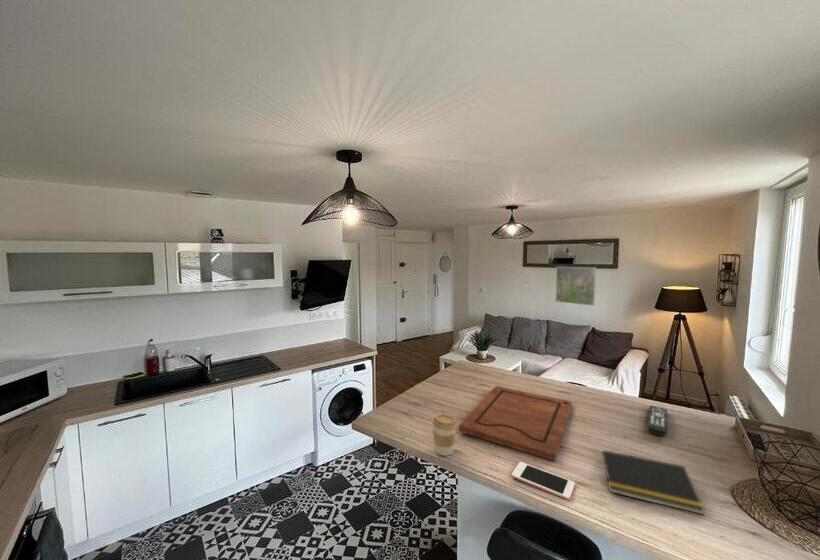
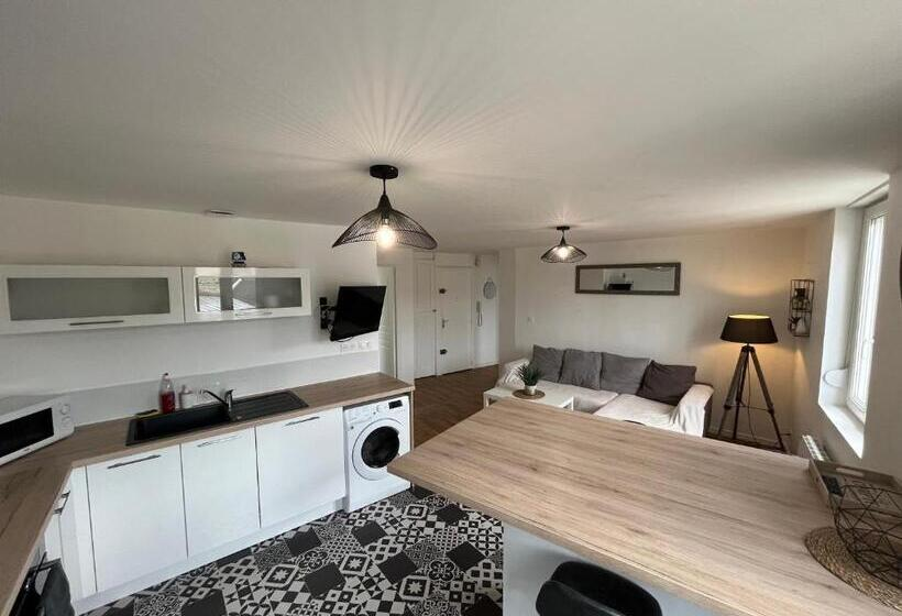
- cell phone (542, 479)
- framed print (574, 285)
- coffee cup (444, 434)
- notepad (647, 478)
- cutting board (519, 415)
- remote control (657, 419)
